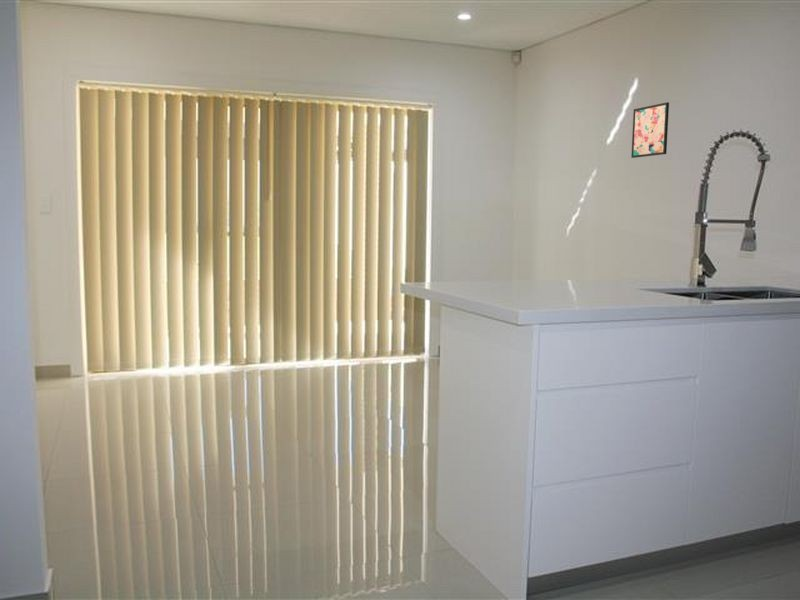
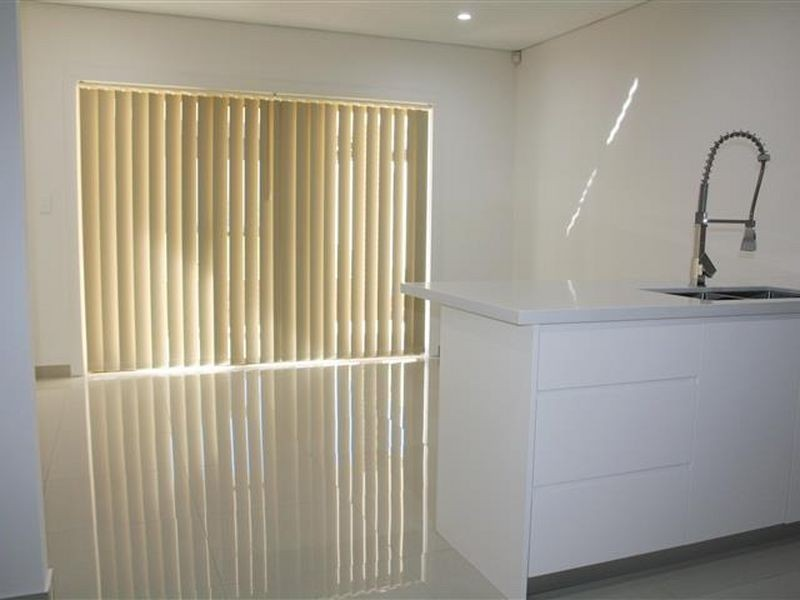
- wall art (649, 131)
